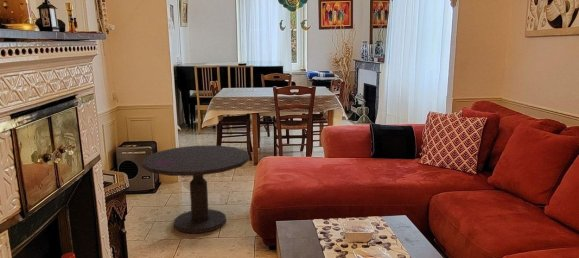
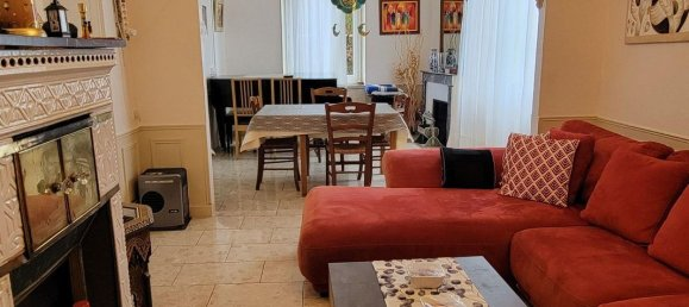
- side table (198, 190)
